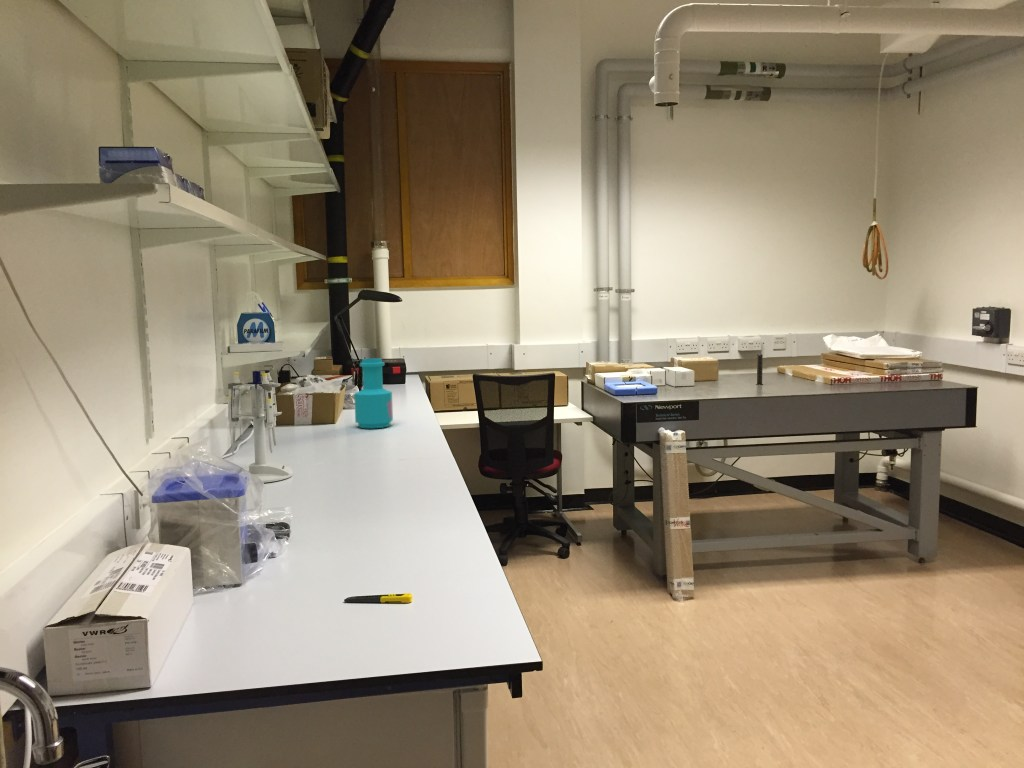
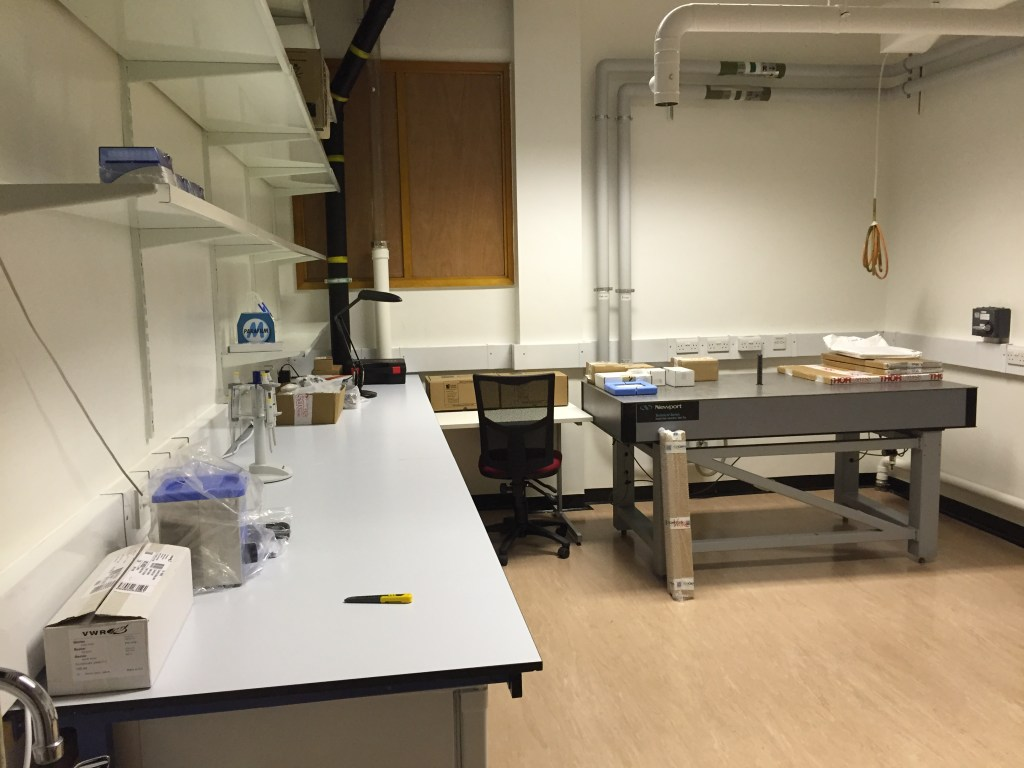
- bottle (373, 392)
